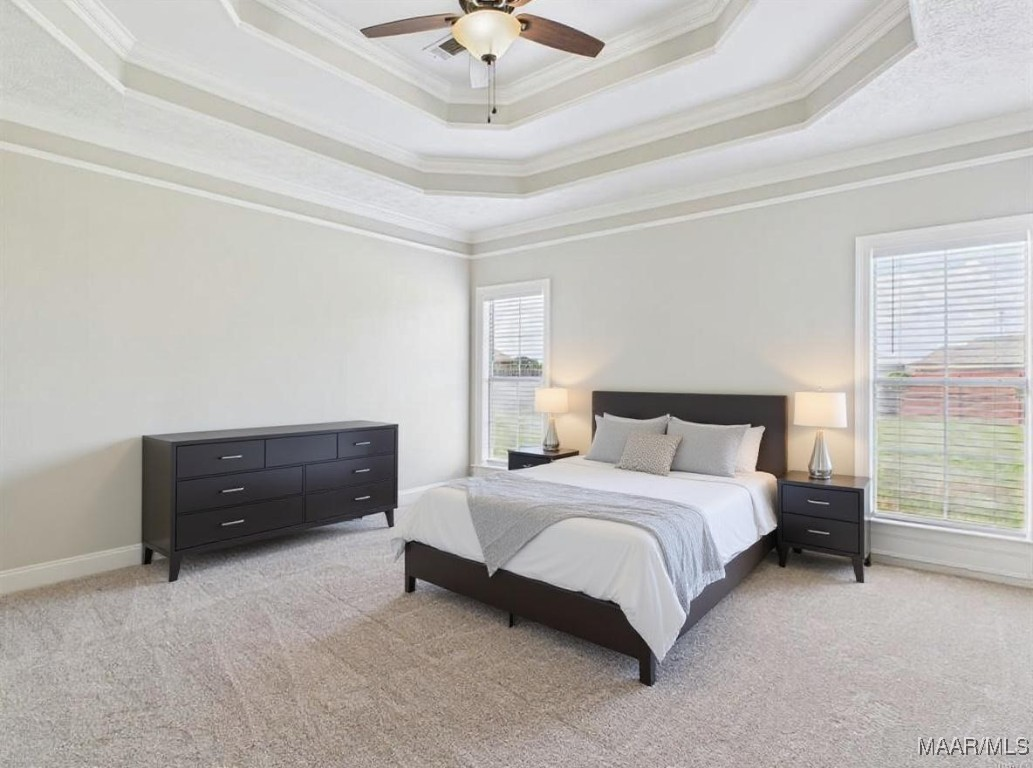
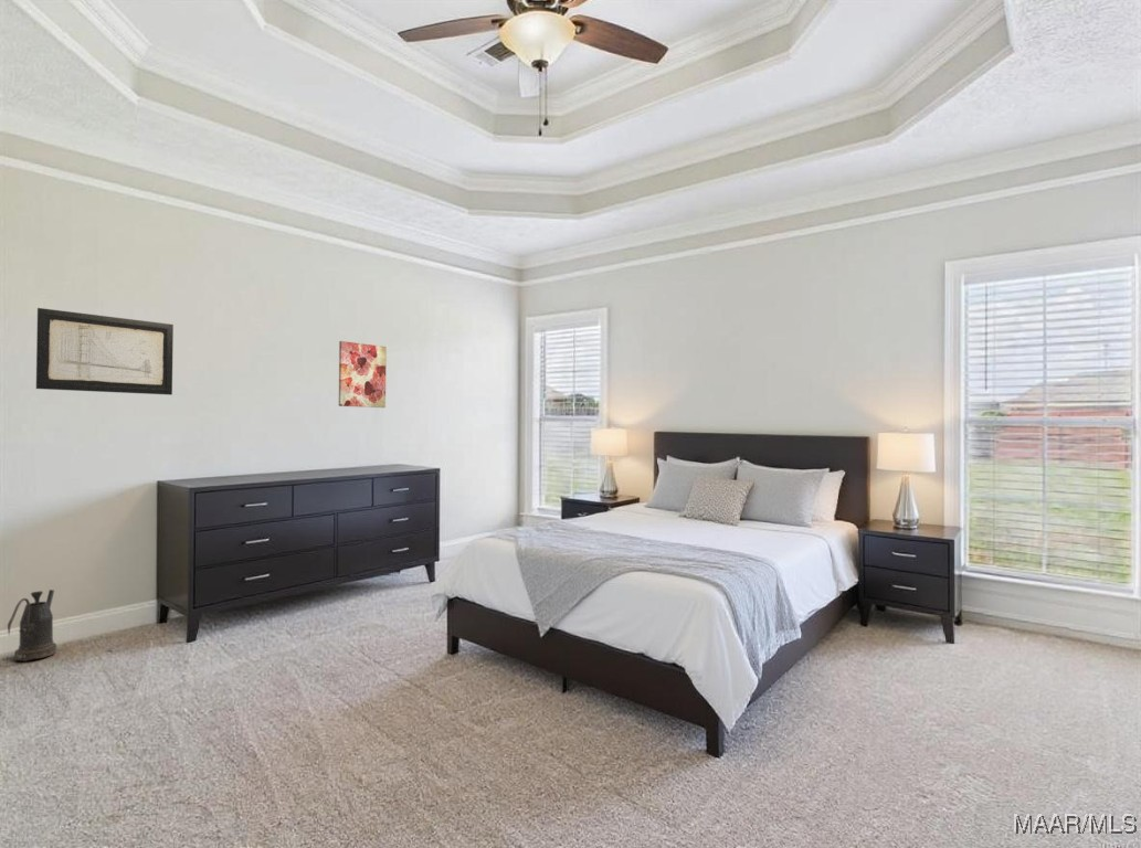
+ watering can (31, 626)
+ wall art (362, 375)
+ wall art (109, 353)
